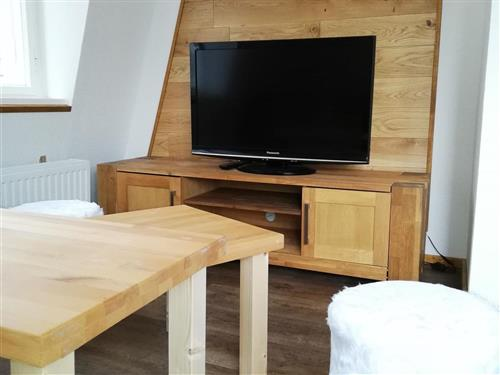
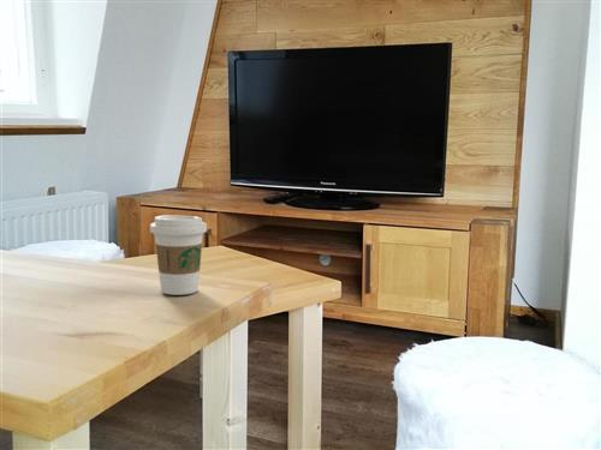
+ coffee cup (179, 253)
